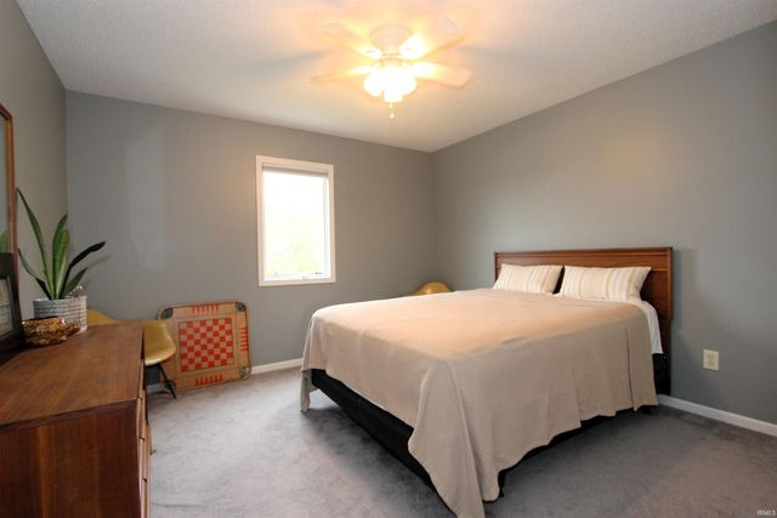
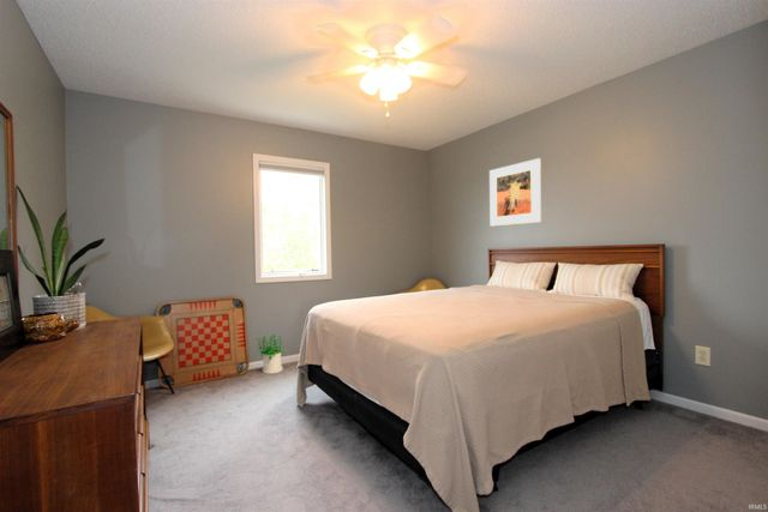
+ potted plant (269, 353)
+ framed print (512, 194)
